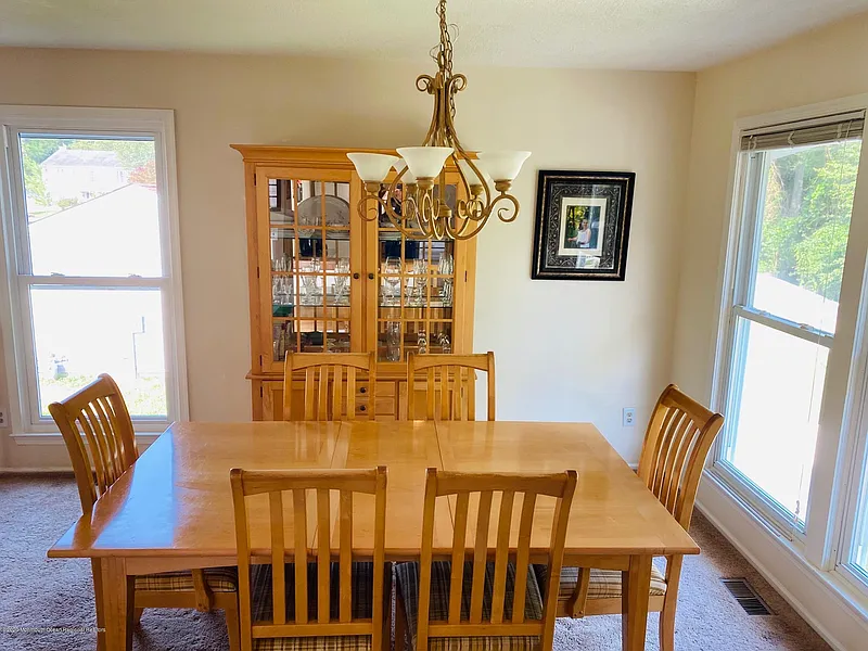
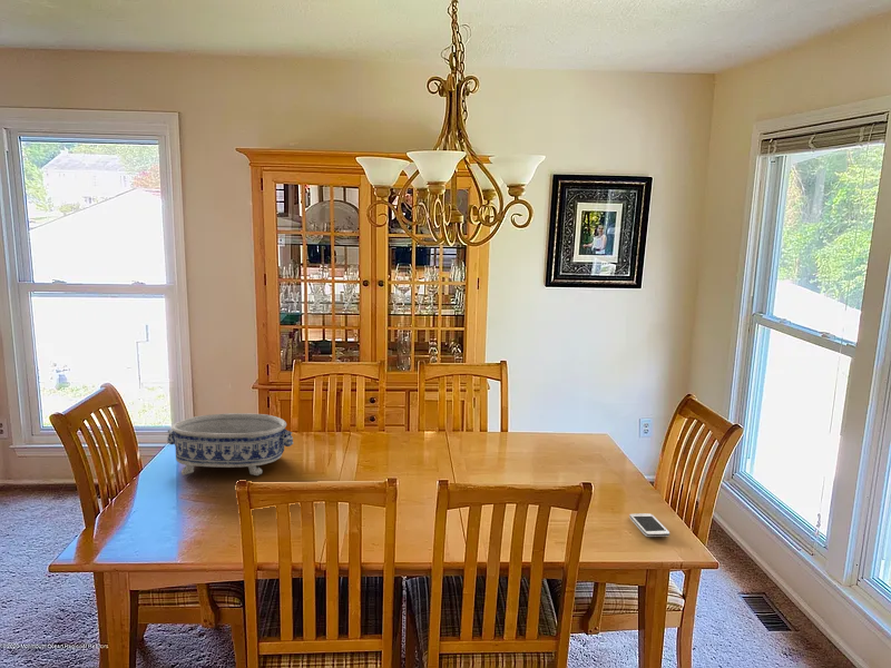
+ decorative bowl (231, 443)
+ smartphone (648, 524)
